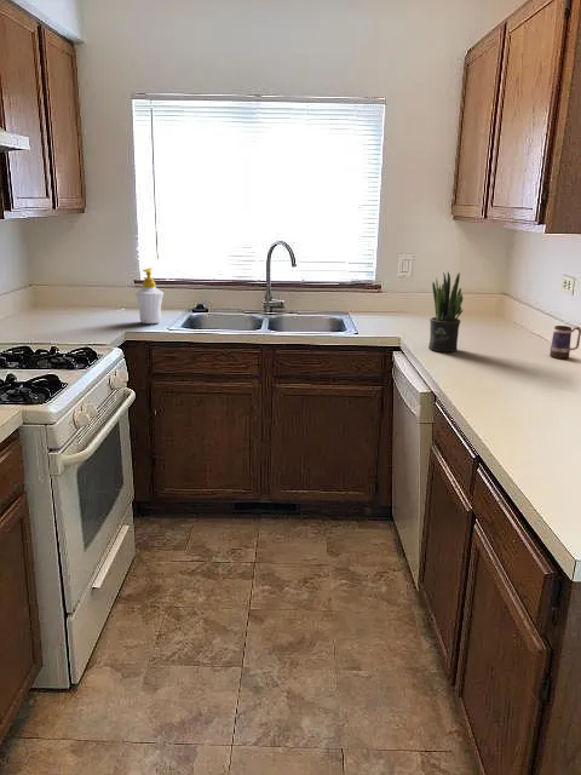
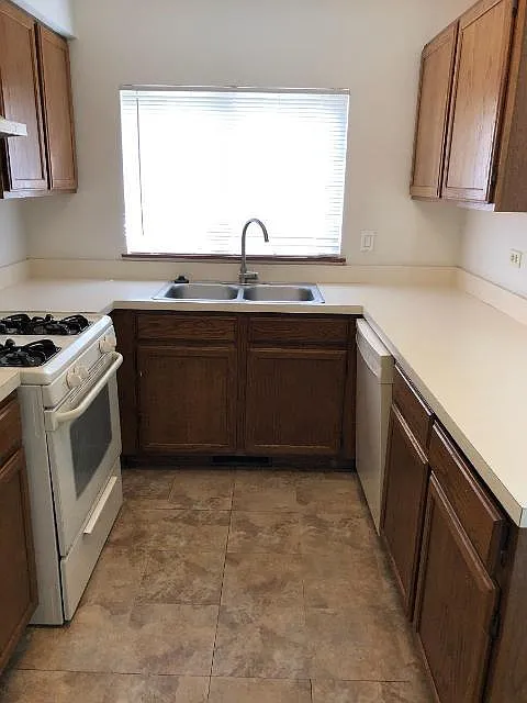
- soap bottle (149, 295)
- mug (565, 341)
- potted plant (447, 311)
